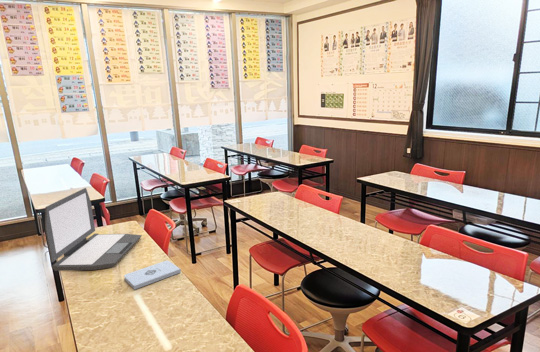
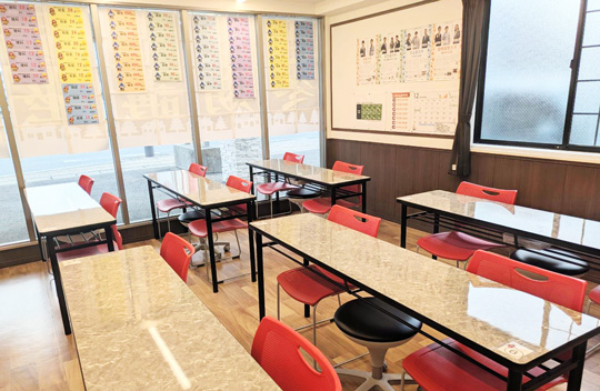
- notepad (152, 273)
- laptop (94, 226)
